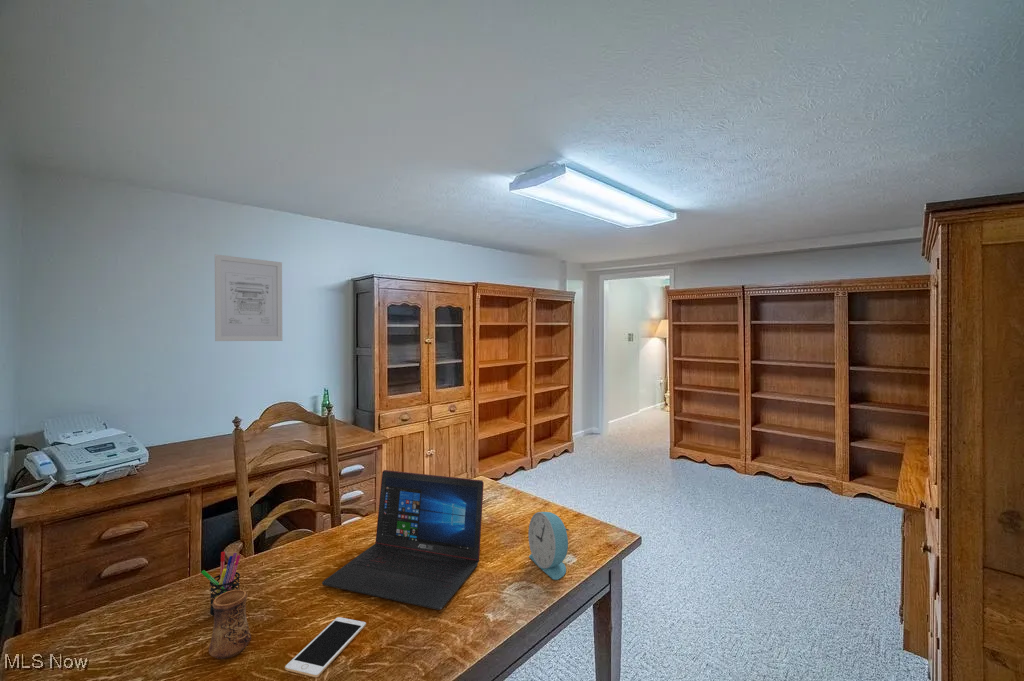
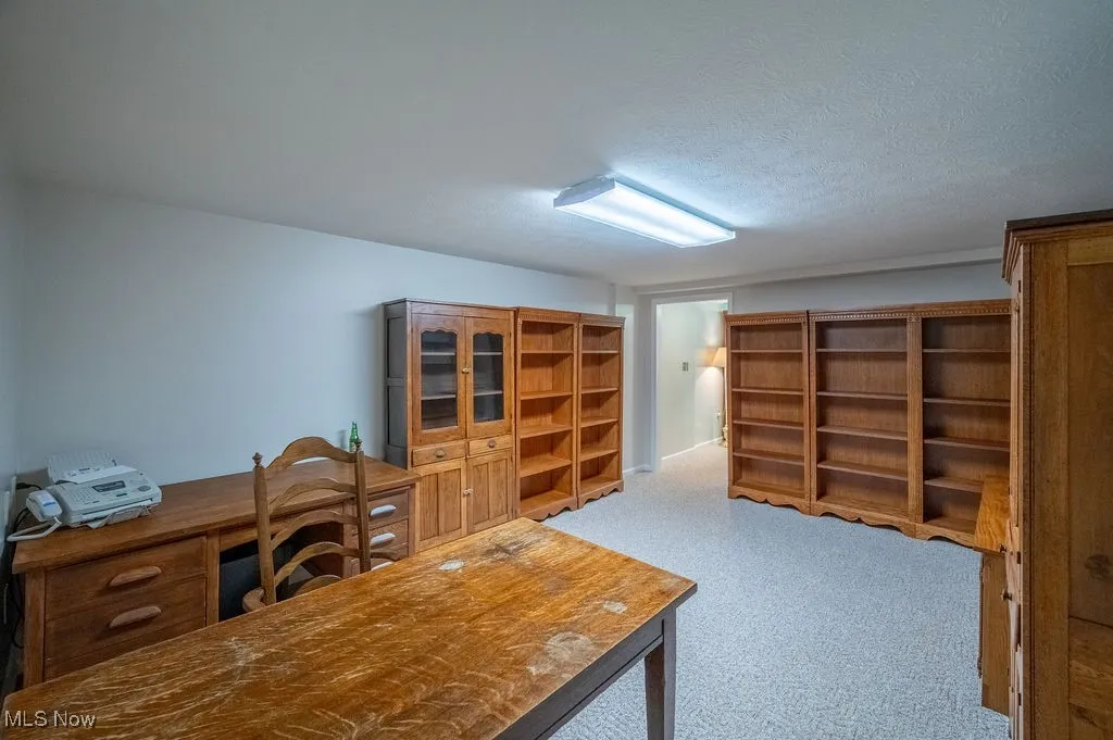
- pen holder (221, 582)
- cup (230, 623)
- wall art (250, 299)
- laptop (407, 530)
- cell phone (328, 644)
- alarm clock (550, 538)
